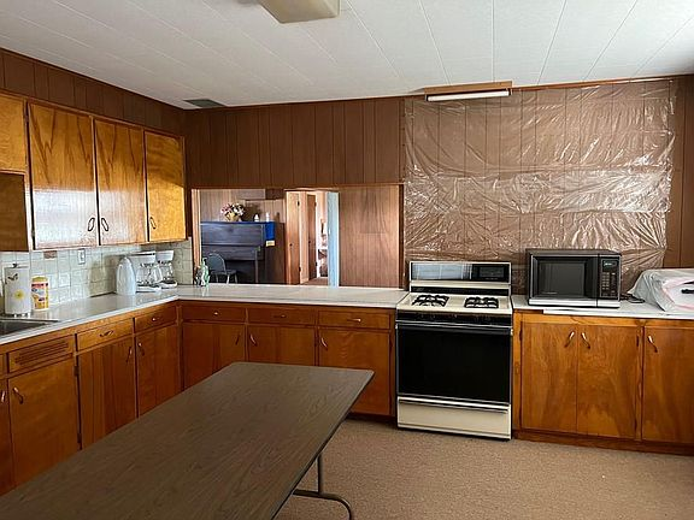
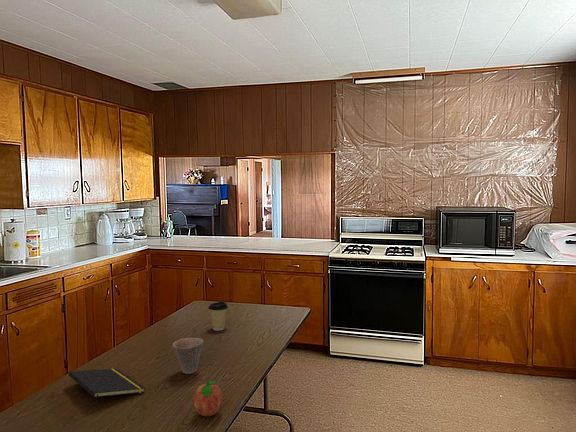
+ notepad (106, 381)
+ coffee cup (218, 316)
+ cup (188, 356)
+ fruit (208, 396)
